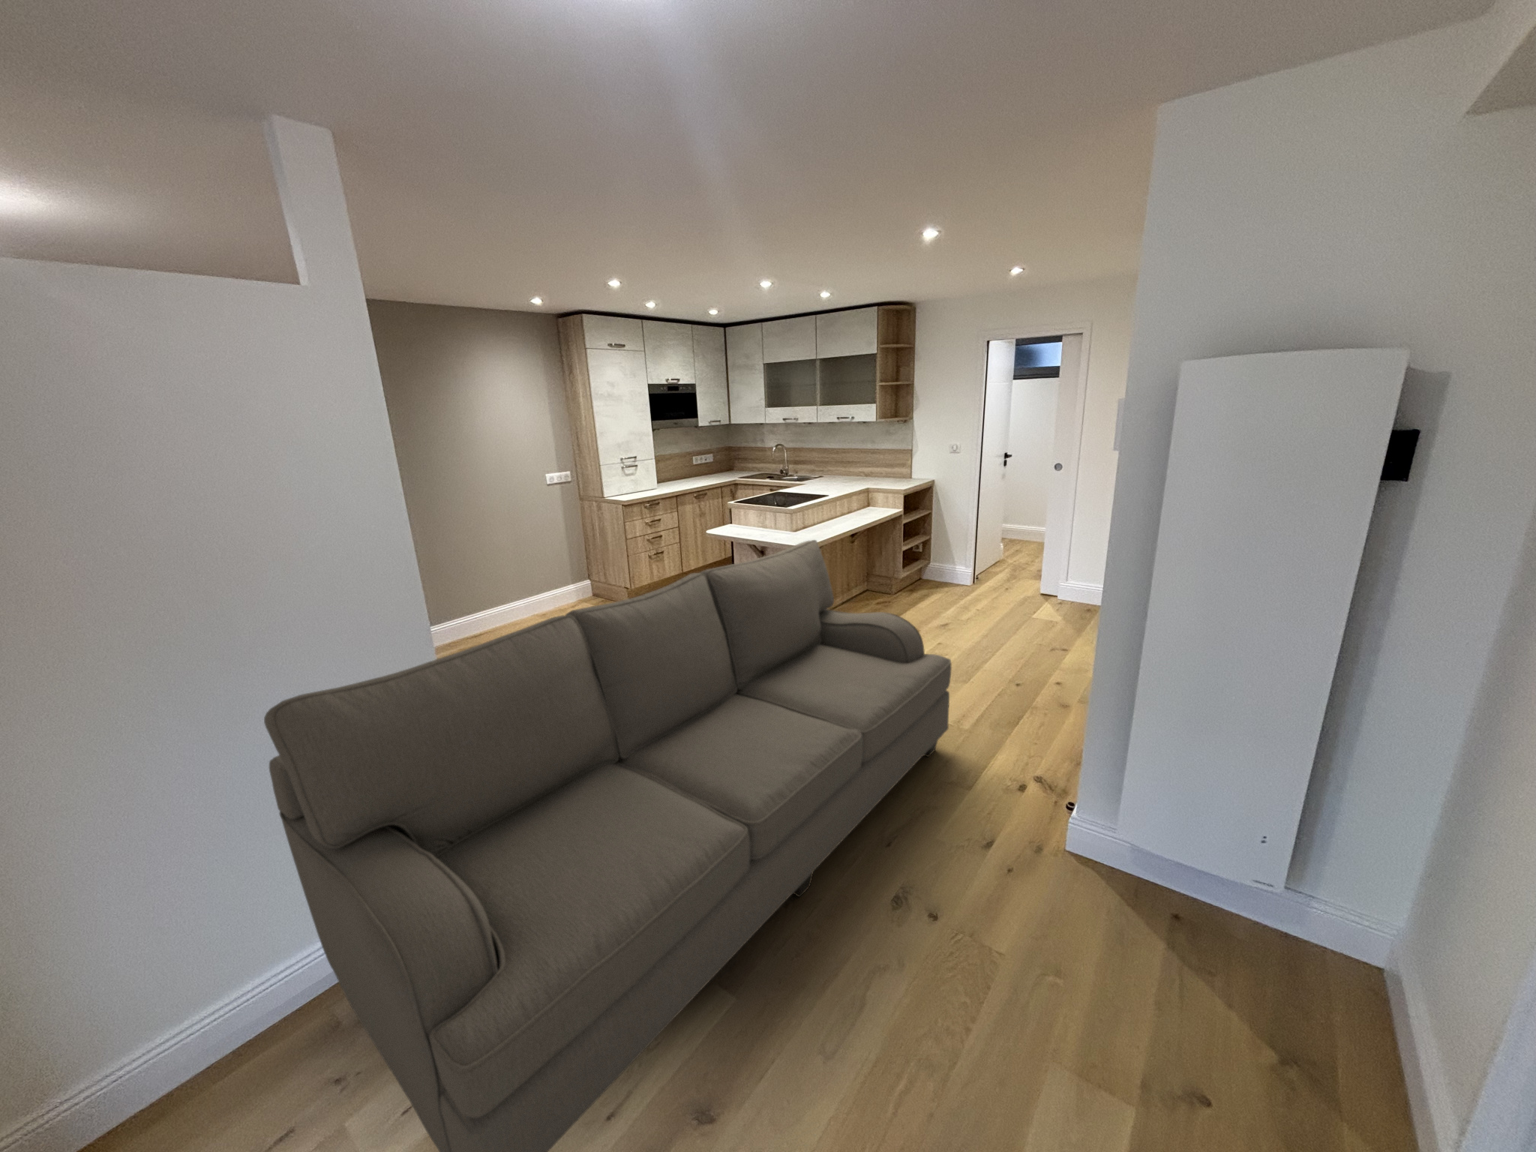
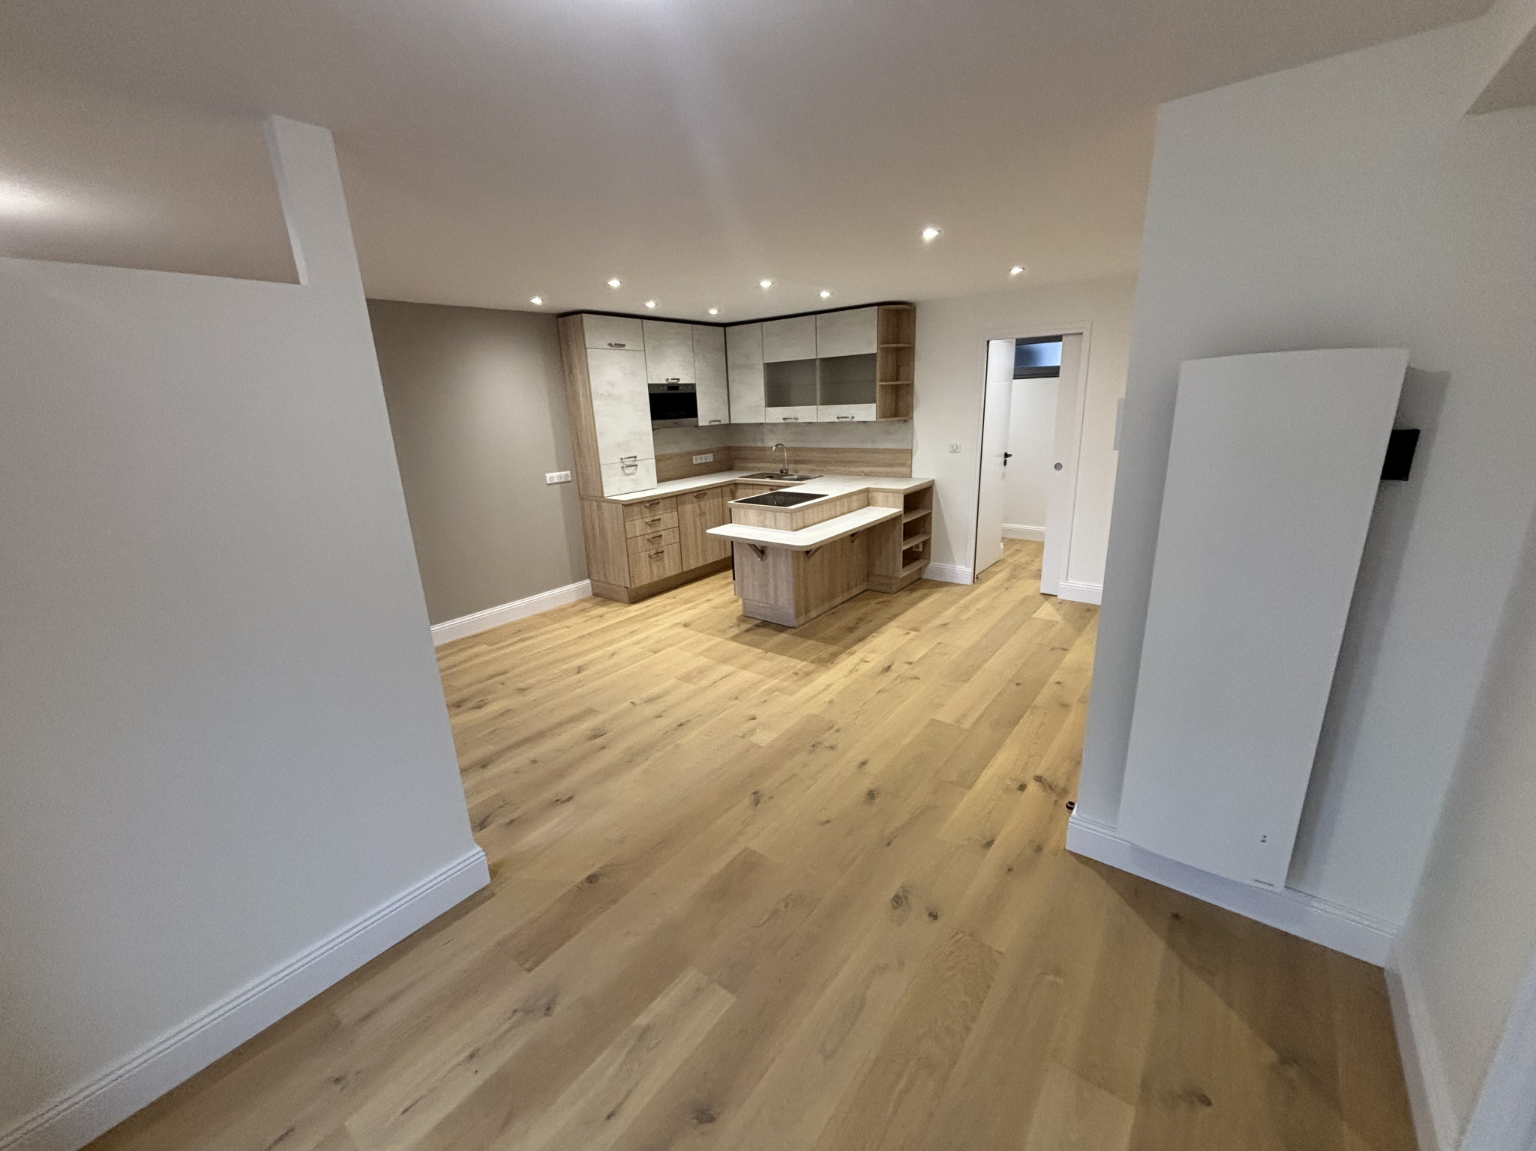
- sofa (706, 727)
